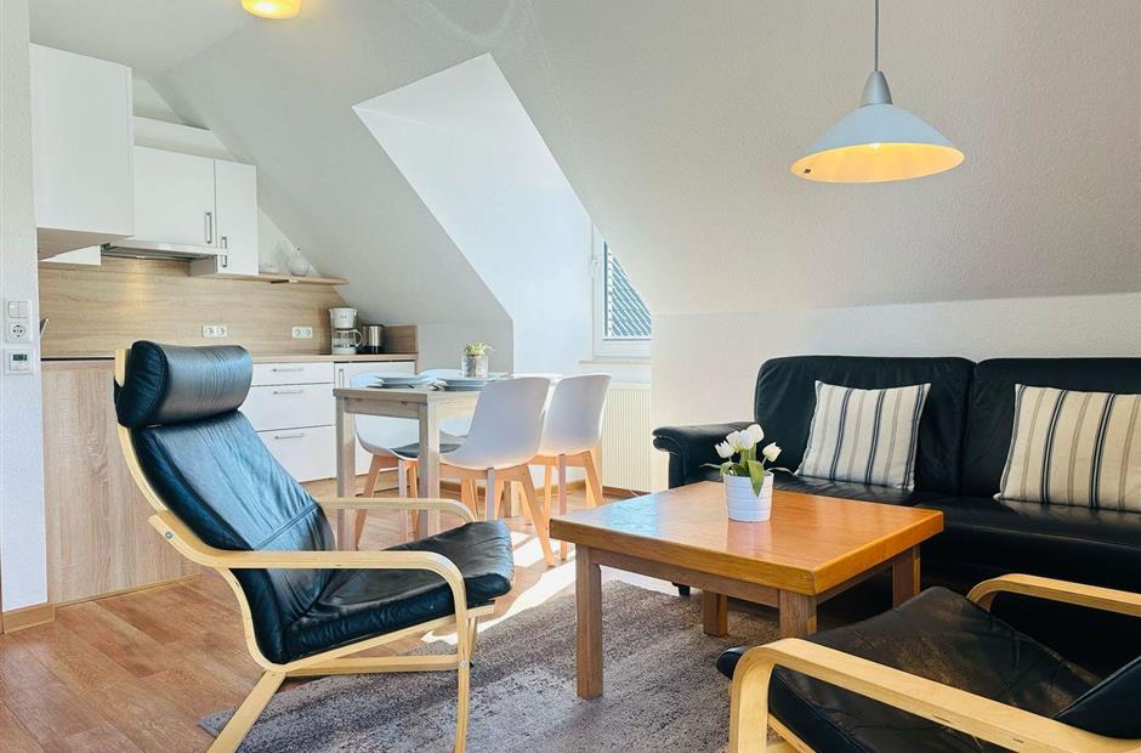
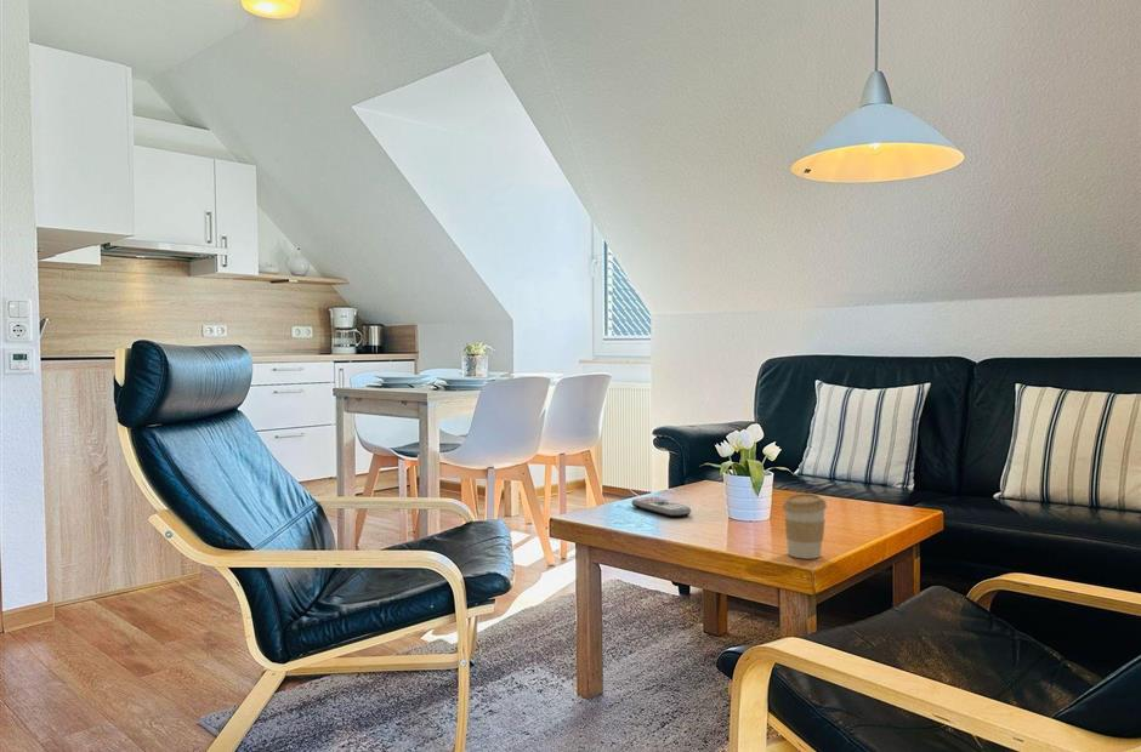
+ remote control (662, 507)
+ coffee cup (804, 525)
